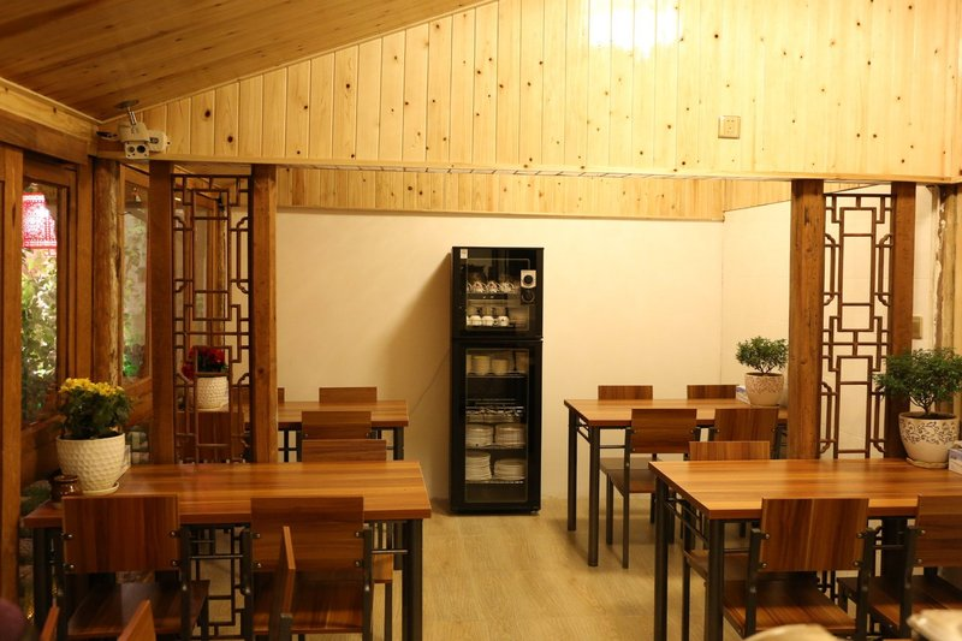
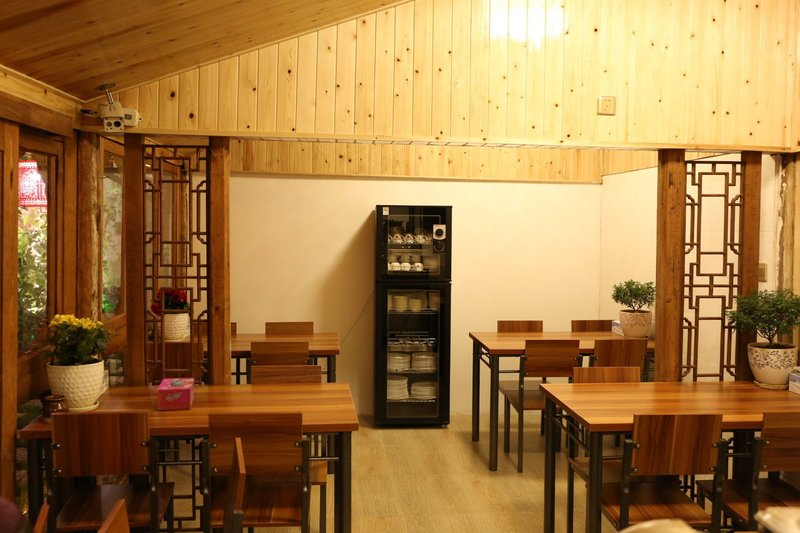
+ tissue box (176, 393)
